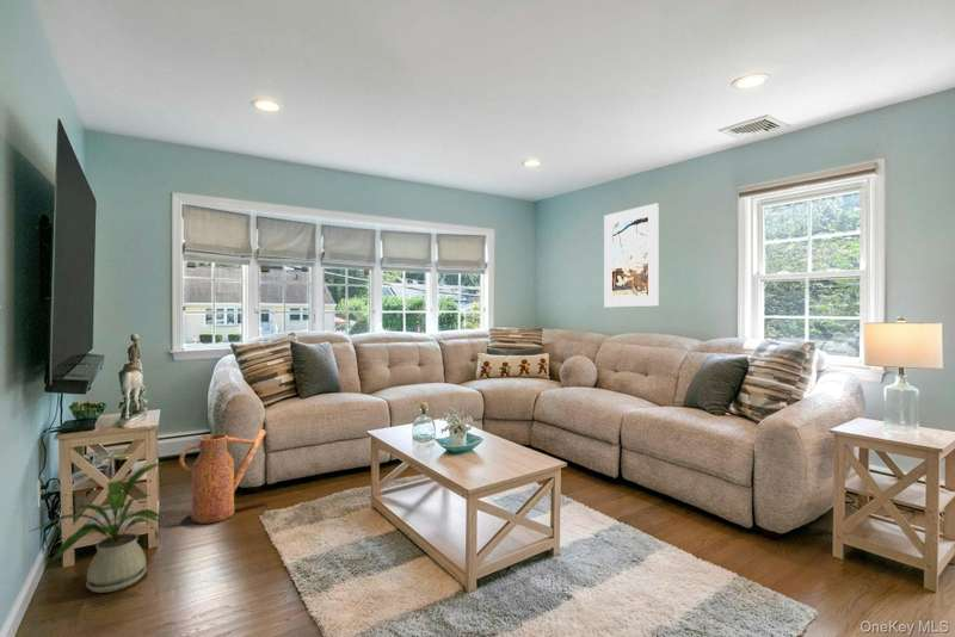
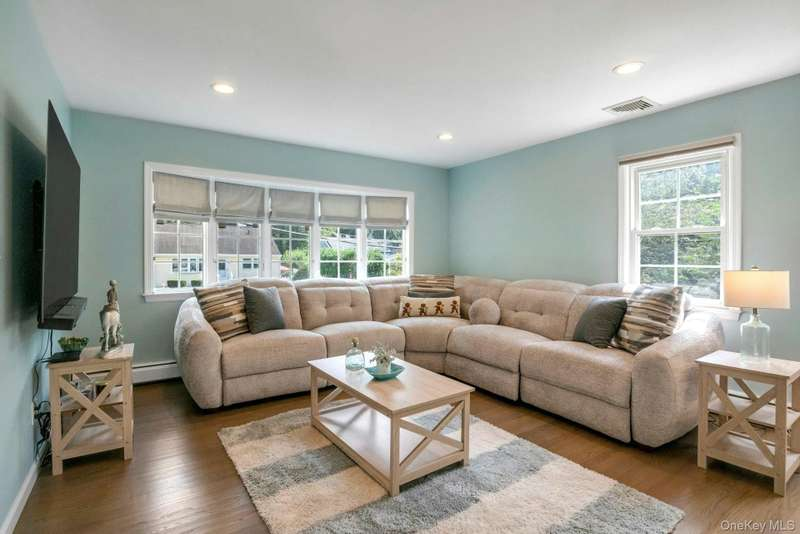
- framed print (629, 258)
- house plant (104, 527)
- watering can (224, 472)
